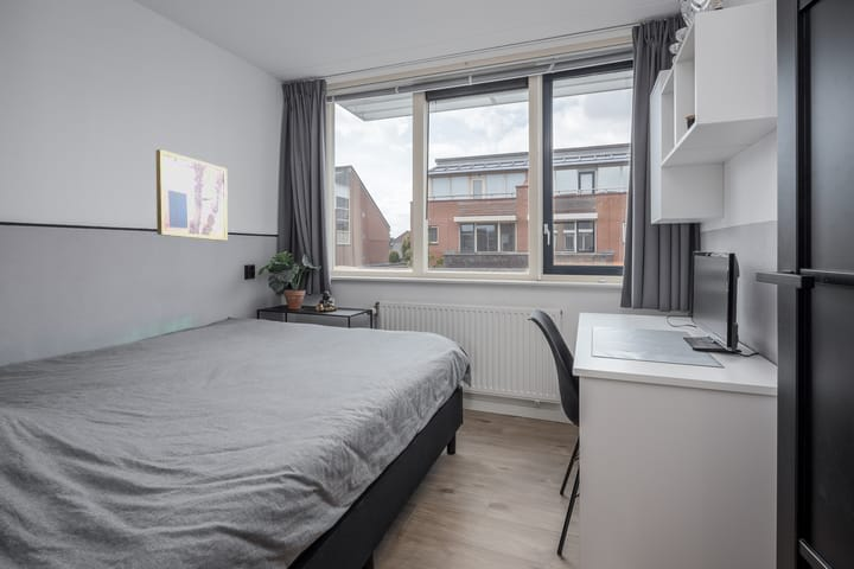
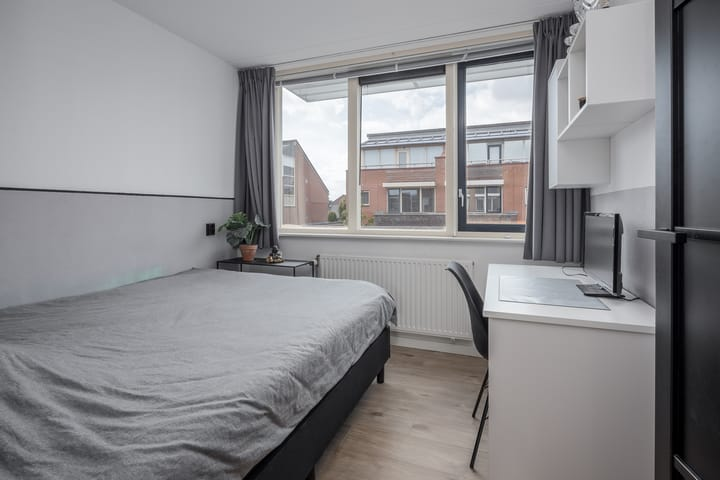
- wall art (195, 198)
